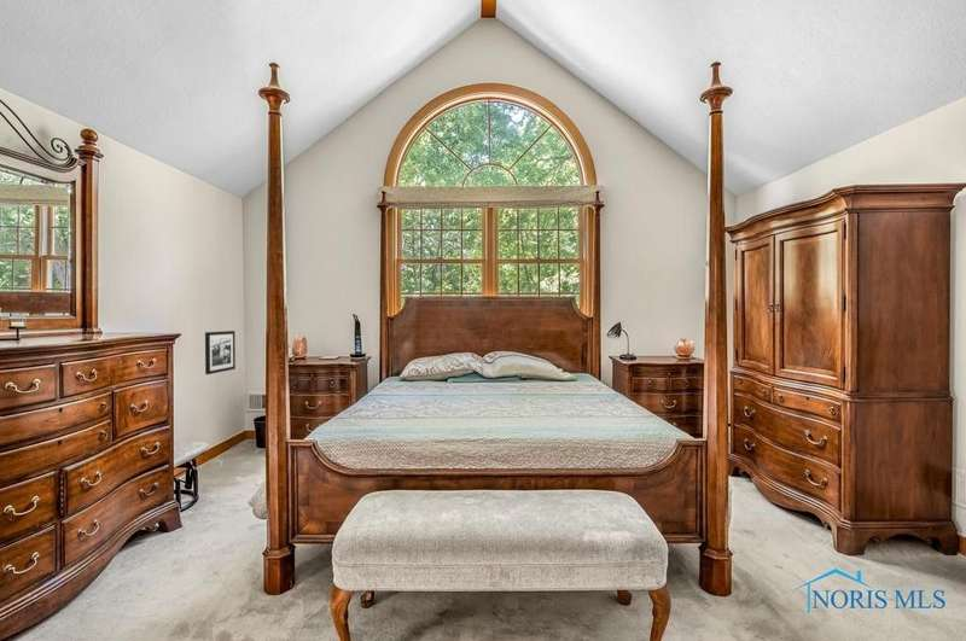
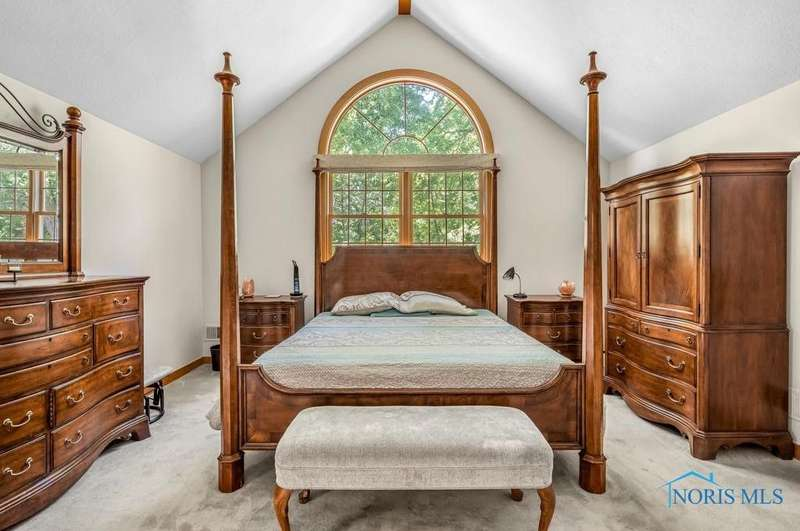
- picture frame (220, 351)
